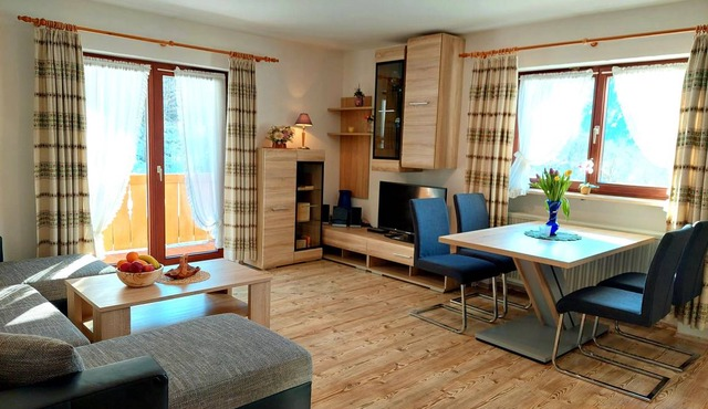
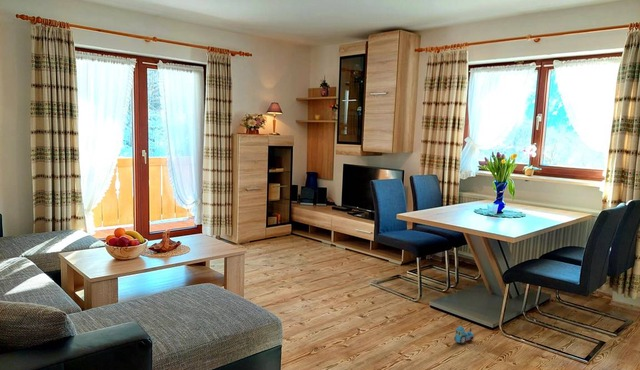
+ toy train (465, 333)
